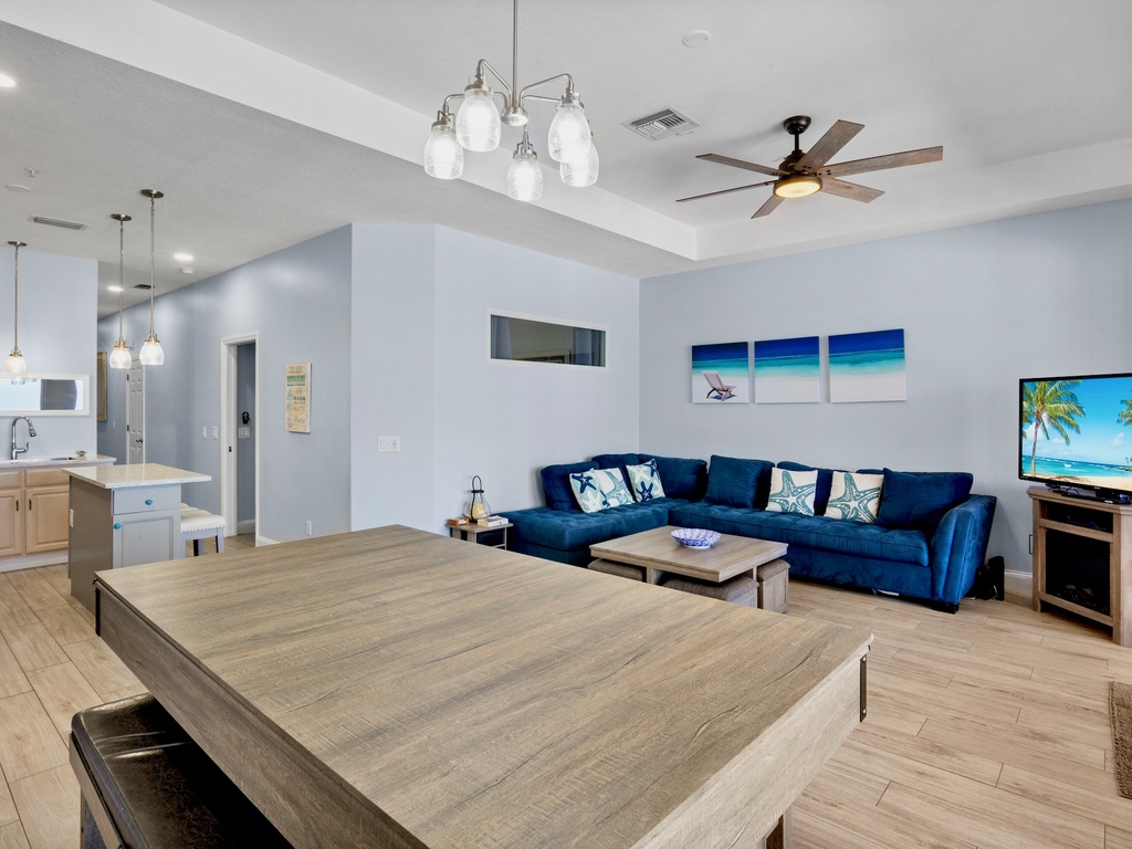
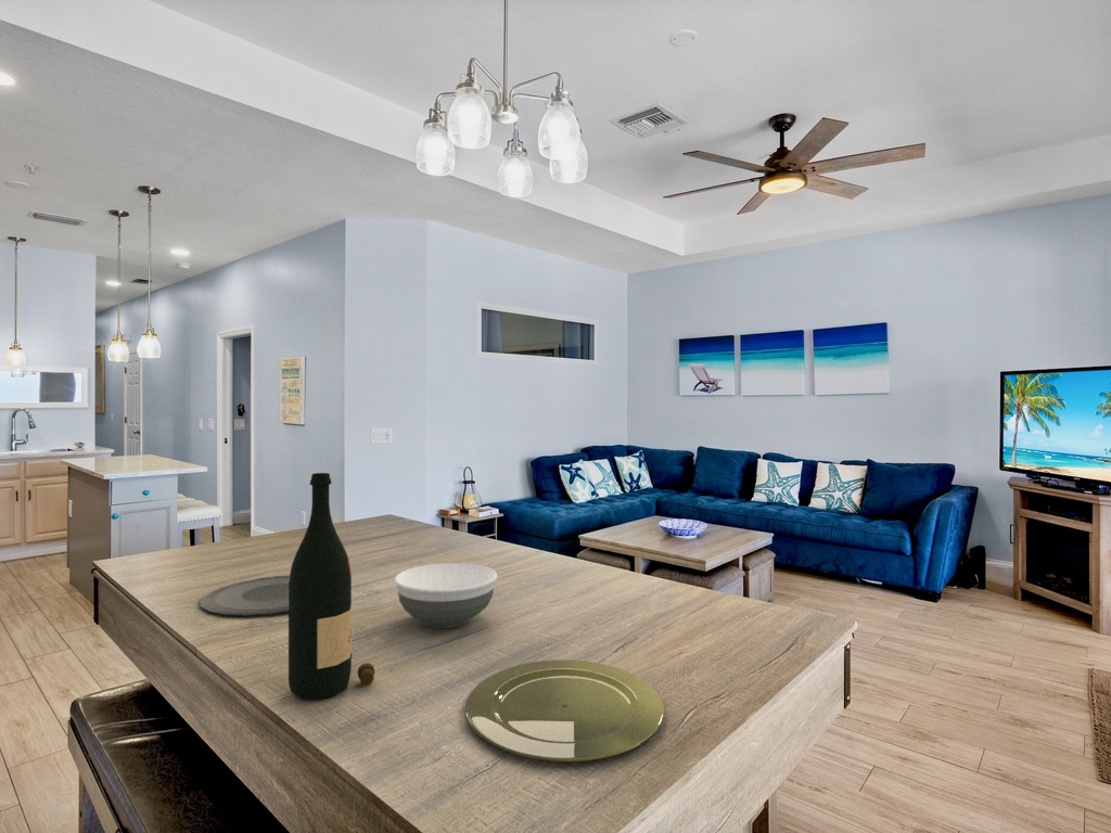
+ plate (274, 592)
+ bowl (446, 597)
+ plate (564, 703)
+ wine bottle (330, 577)
